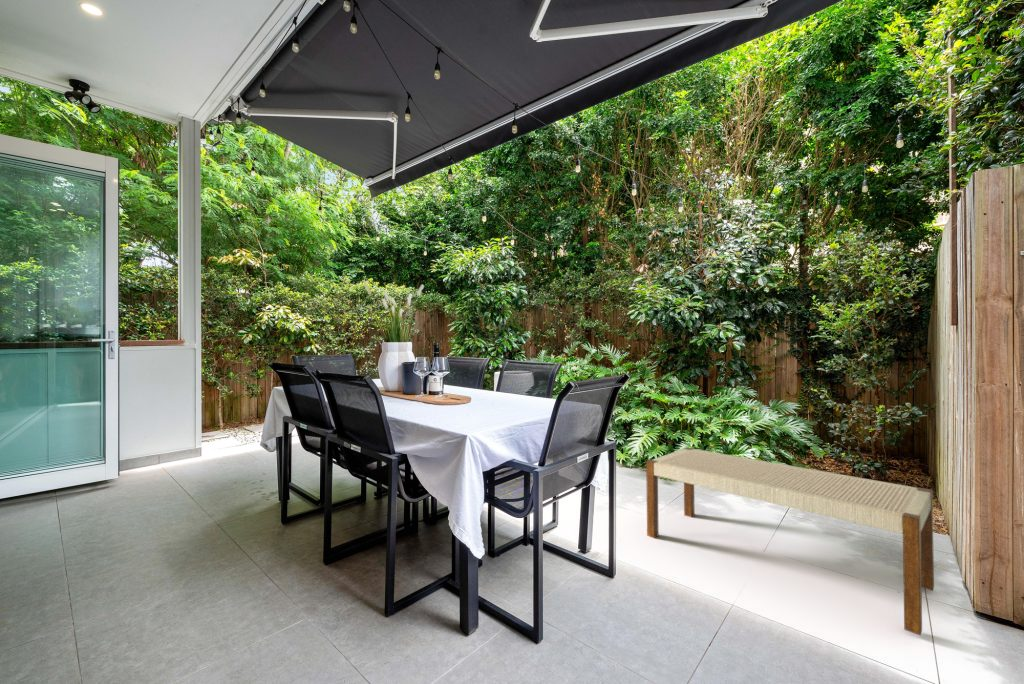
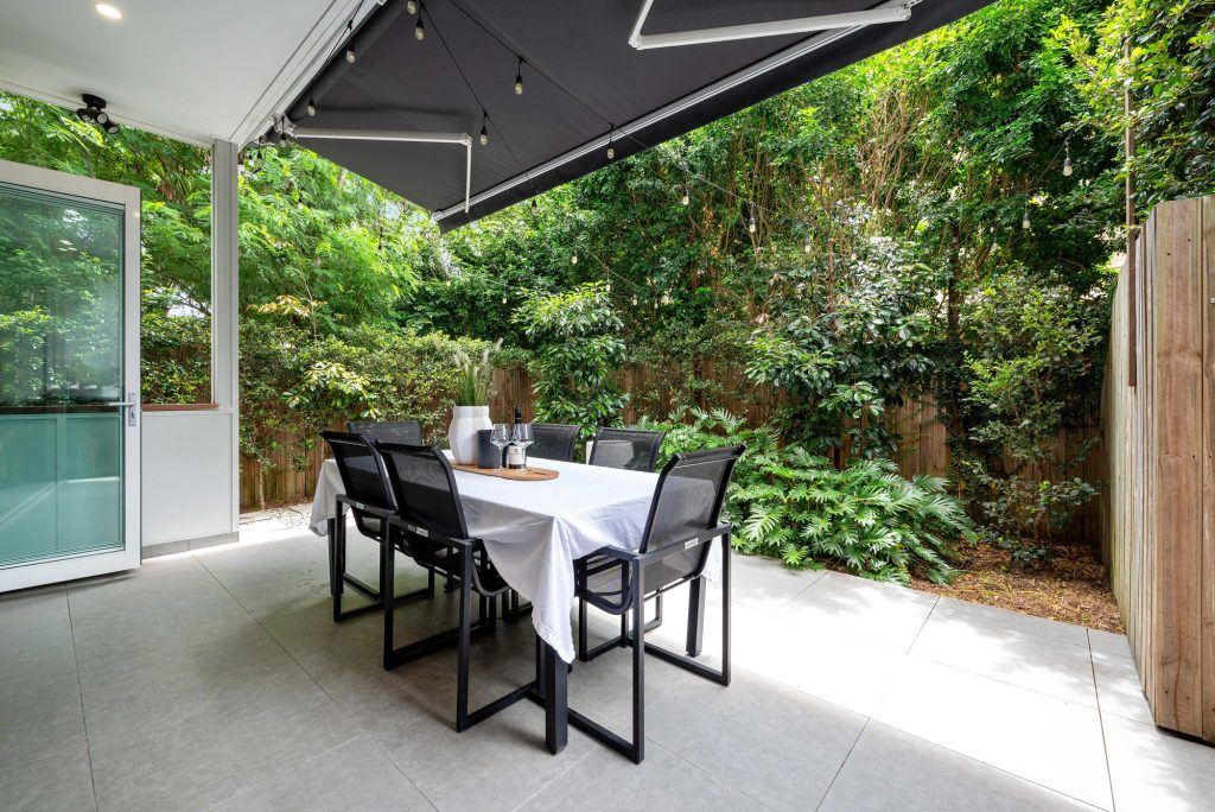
- bench (773, 503)
